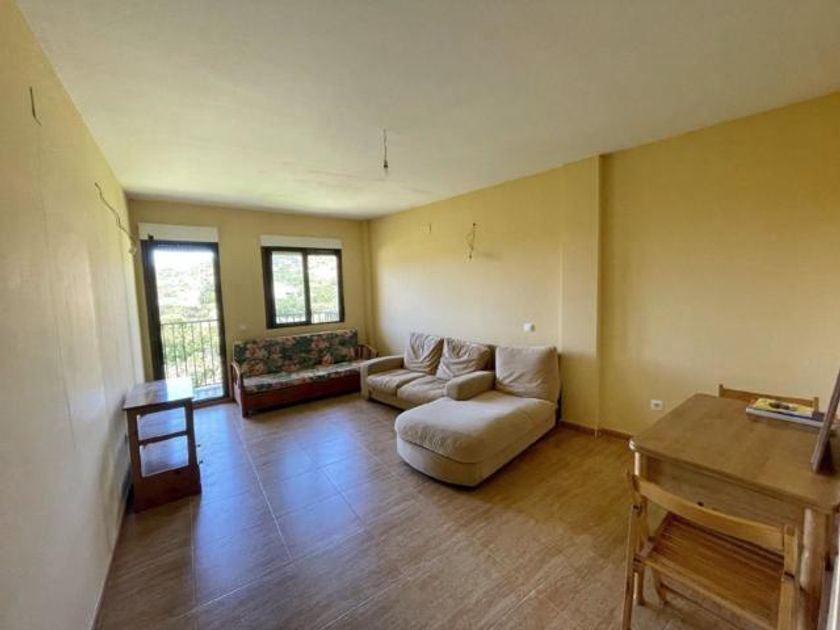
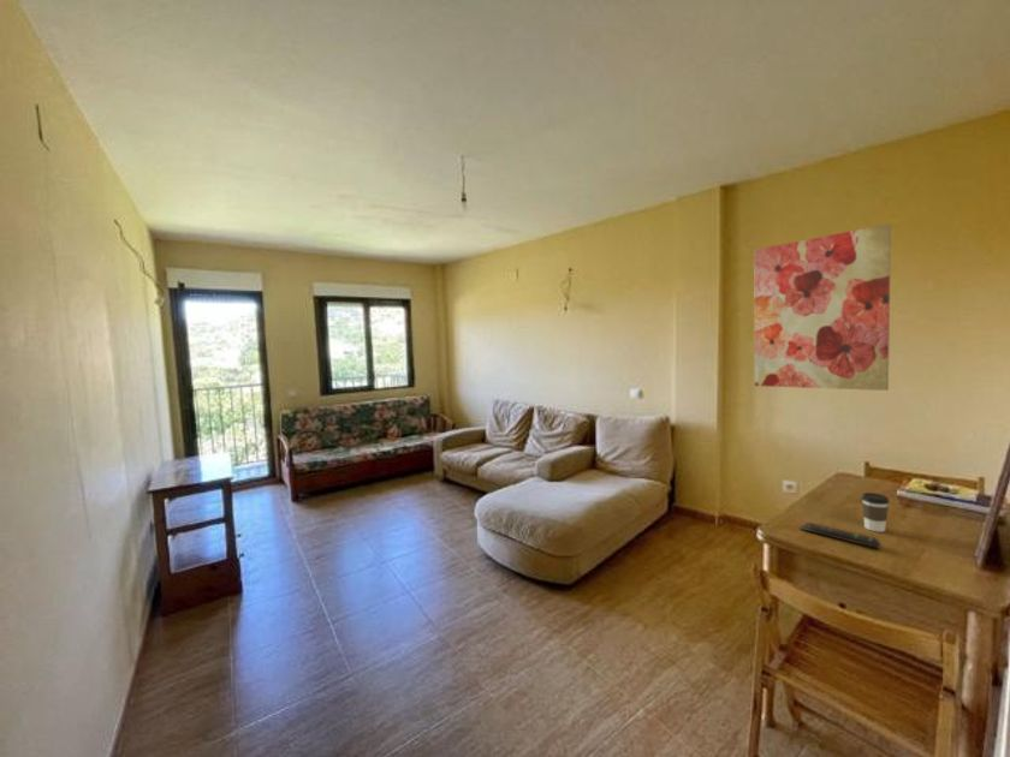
+ coffee cup (874, 512)
+ remote control (838, 534)
+ wall art (815, 314)
